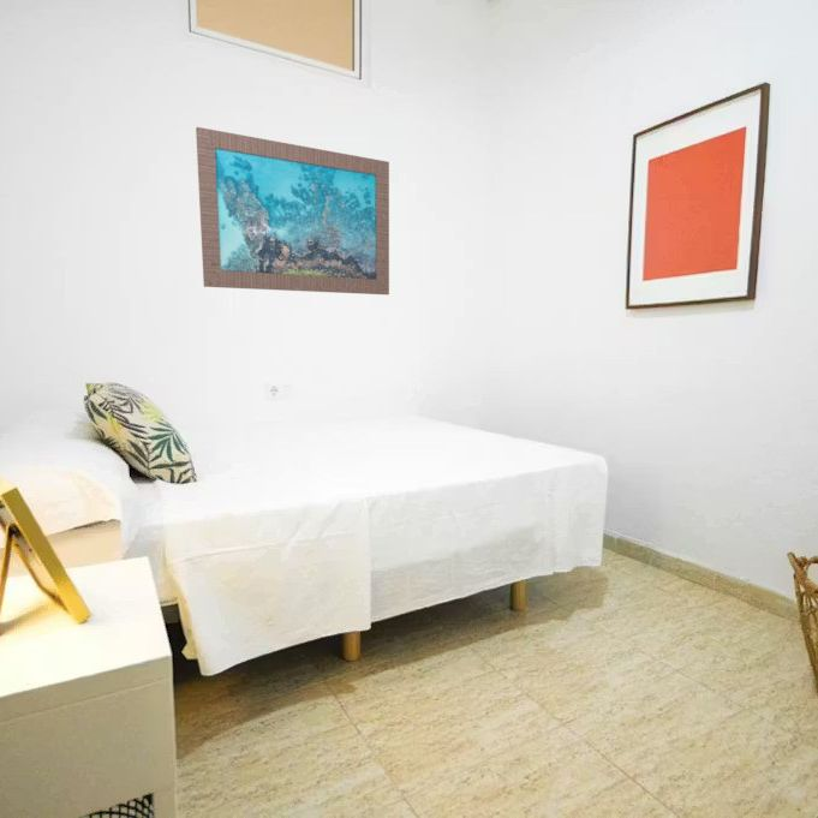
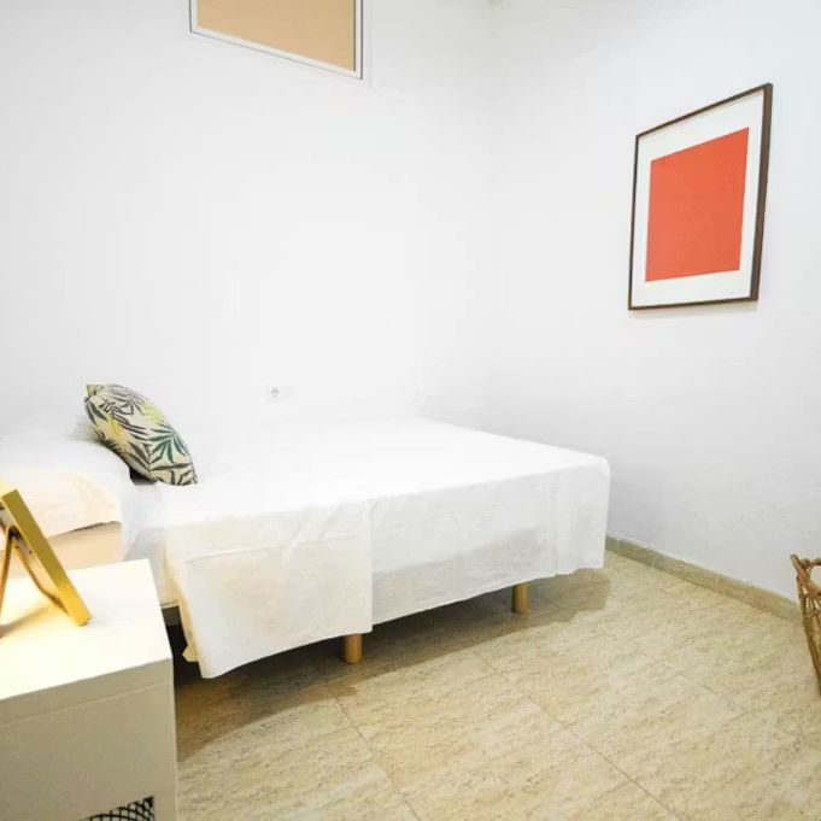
- wall art (303, 220)
